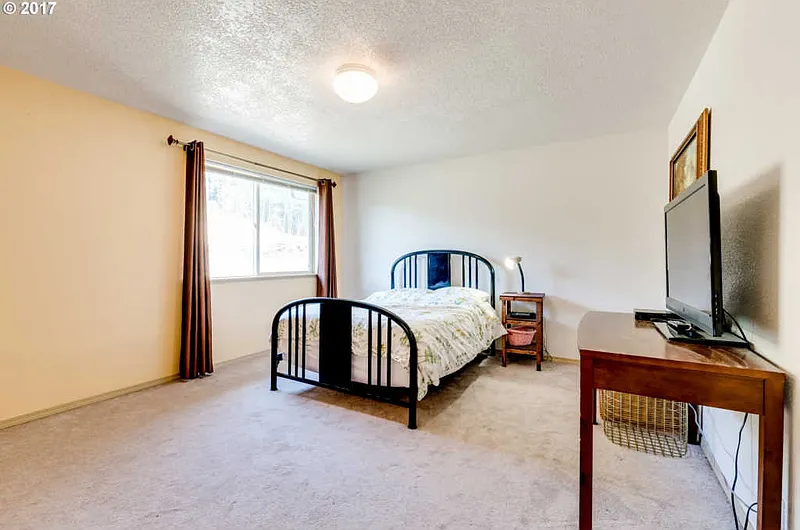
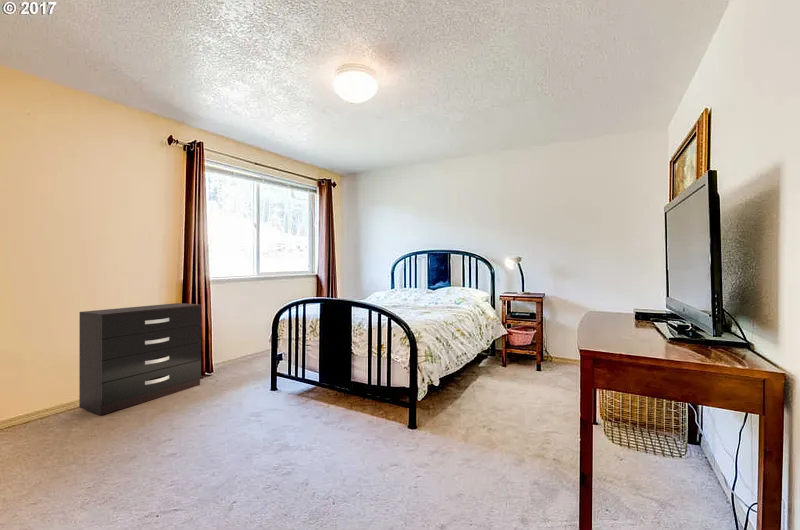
+ dresser (146, 351)
